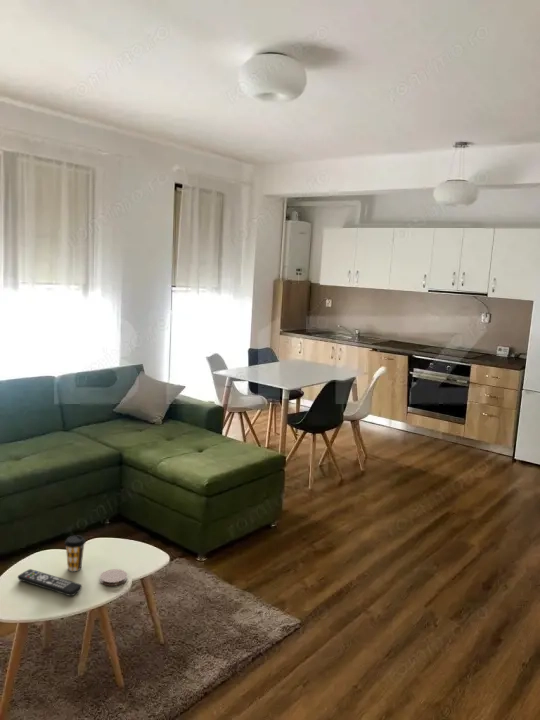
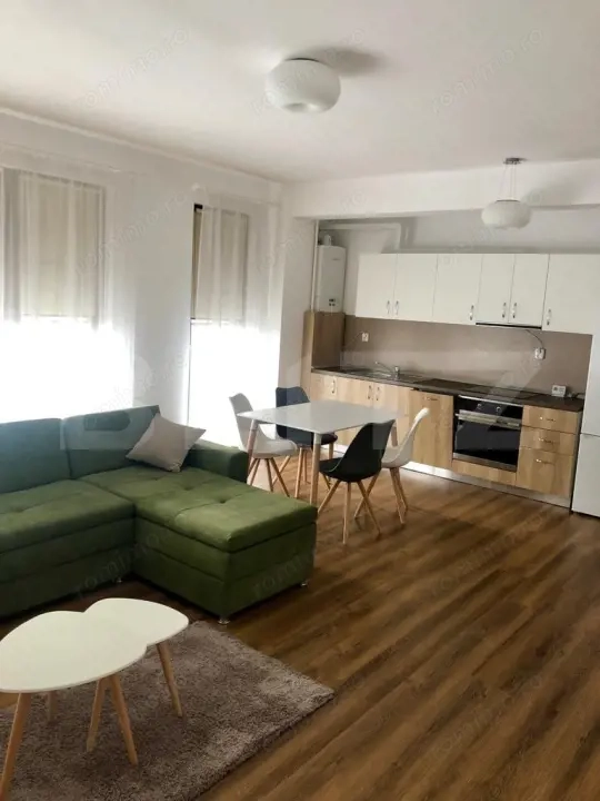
- remote control (49, 582)
- coaster (113, 577)
- coffee cup (74, 553)
